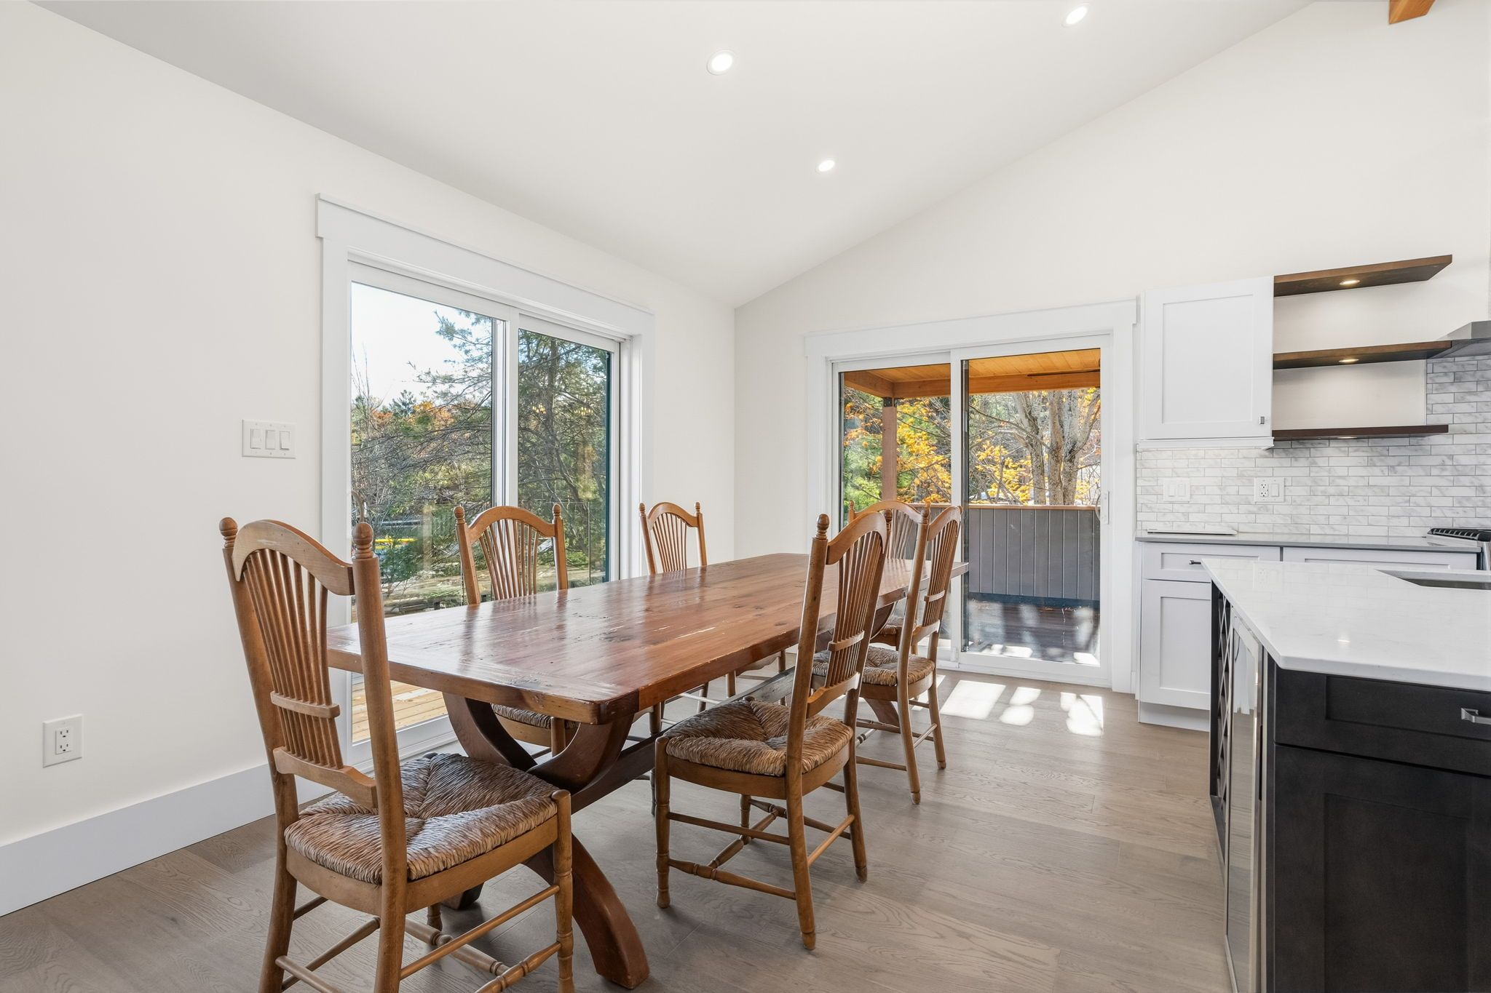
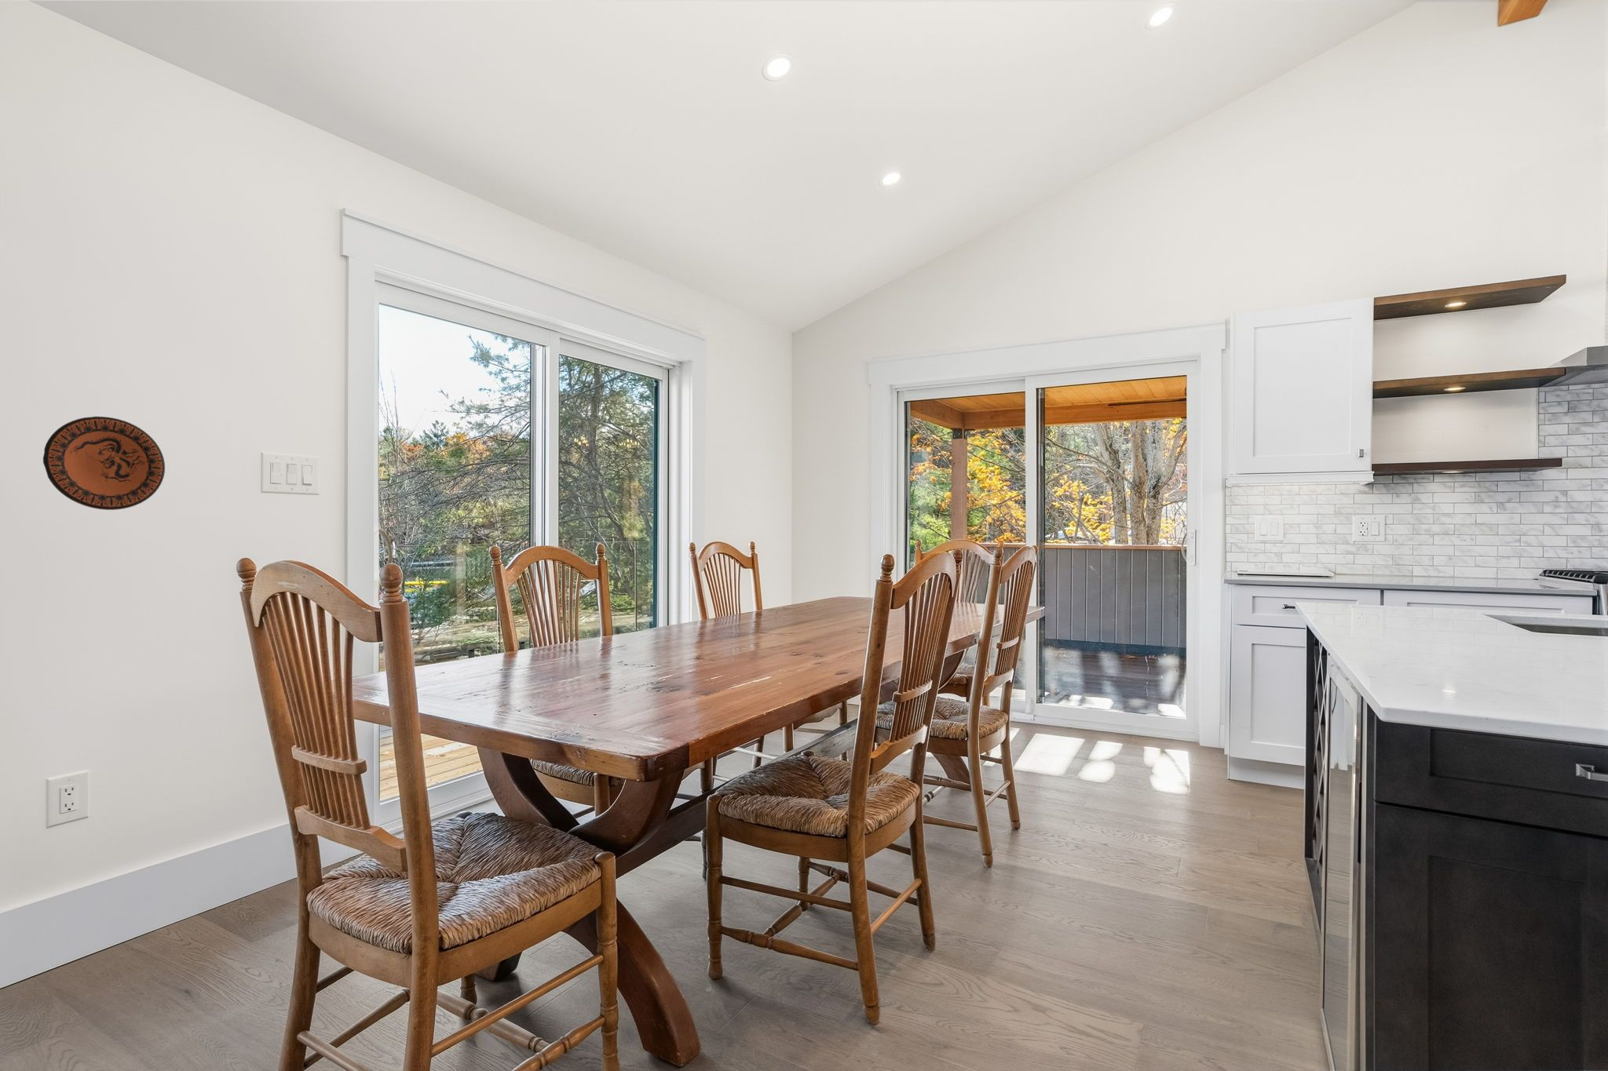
+ decorative plate (106, 463)
